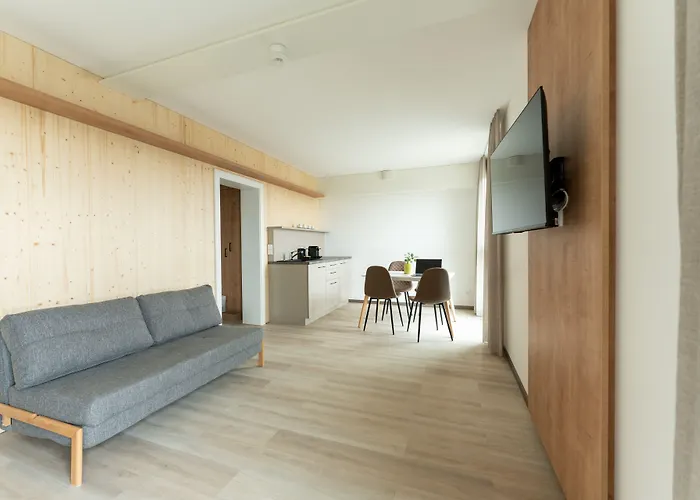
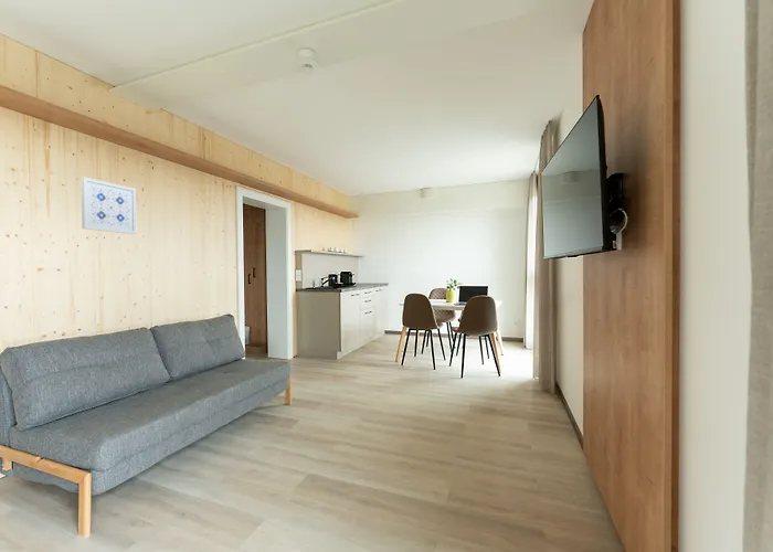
+ wall art (110, 206)
